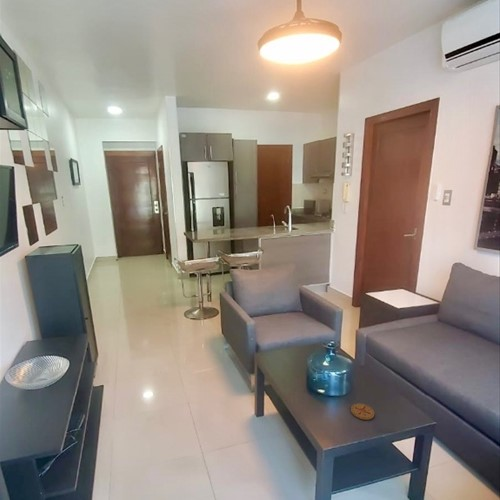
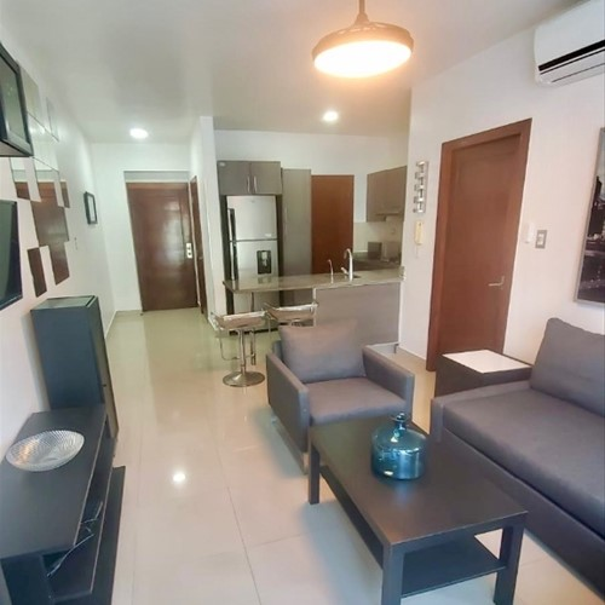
- coaster (362, 411)
